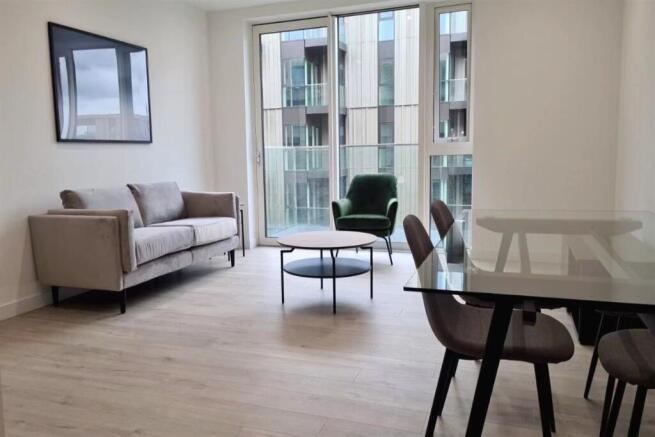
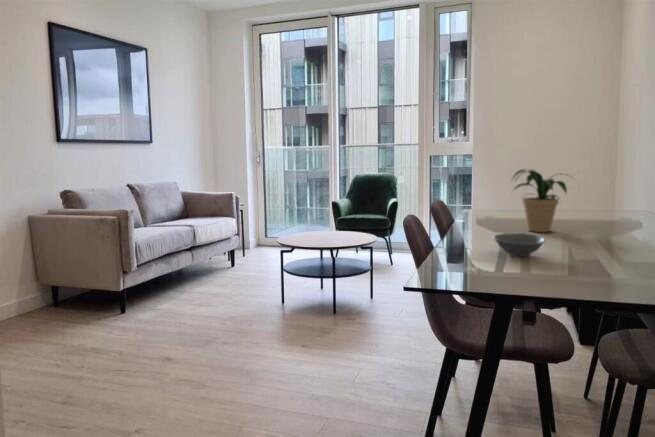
+ bowl (518, 245)
+ potted plant (539, 200)
